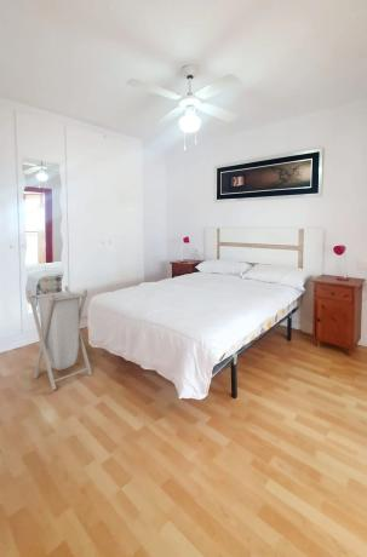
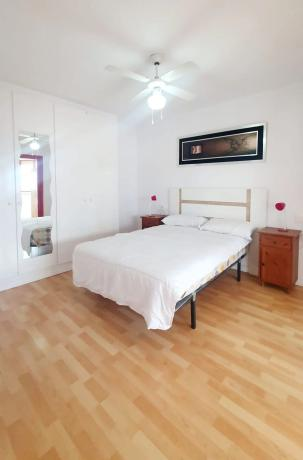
- laundry hamper (61, 333)
